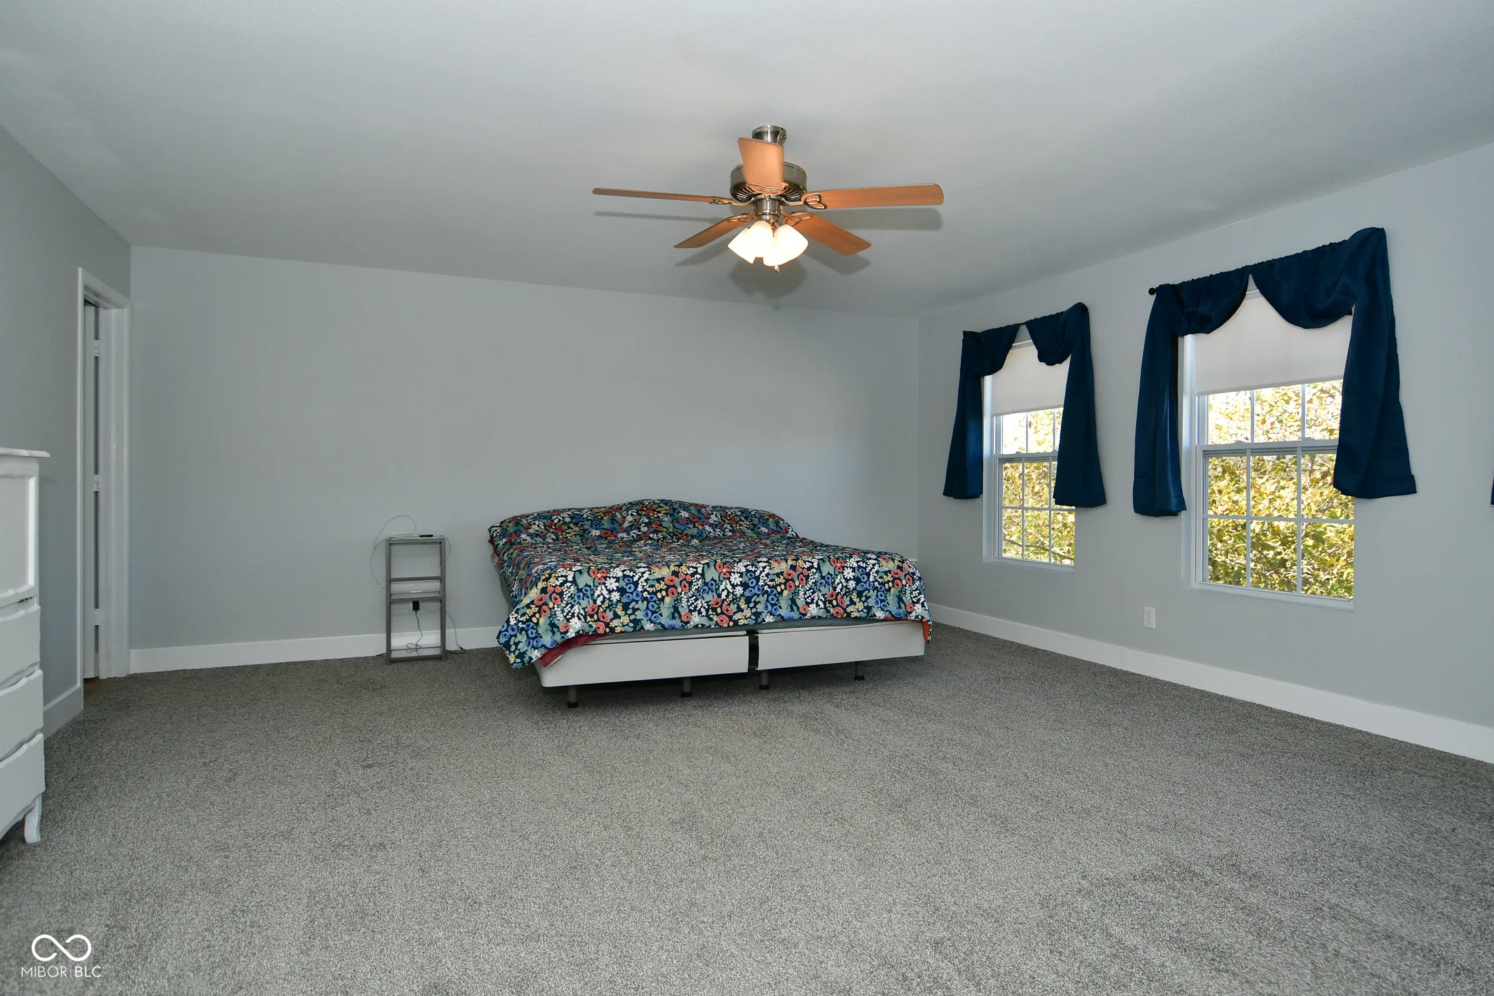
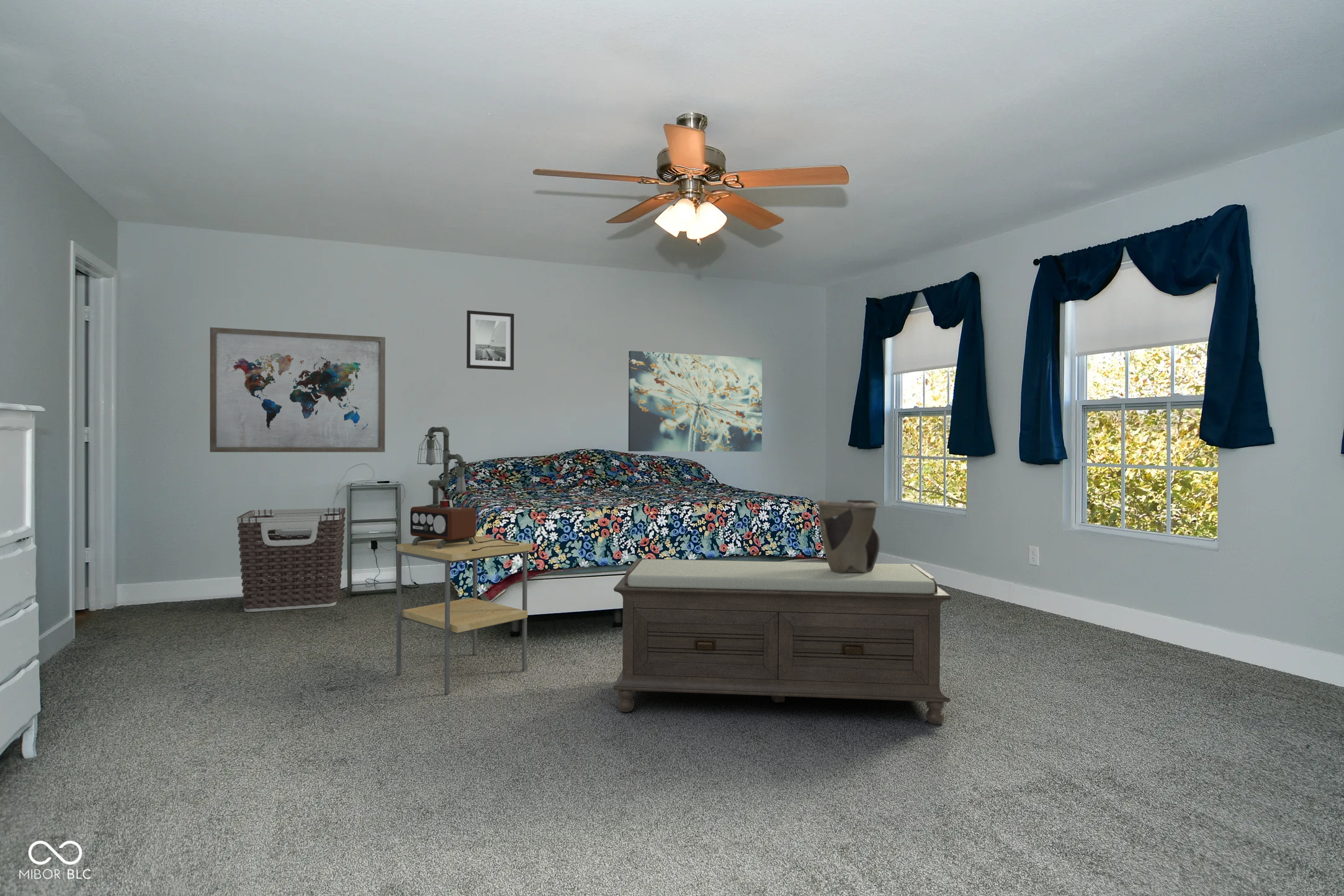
+ decorative bowl (848, 535)
+ wall art (301, 392)
+ clothes hamper (295, 557)
+ wall art (697, 403)
+ table lamp (468, 485)
+ wall art (490, 341)
+ bench (776, 634)
+ side table (464, 609)
